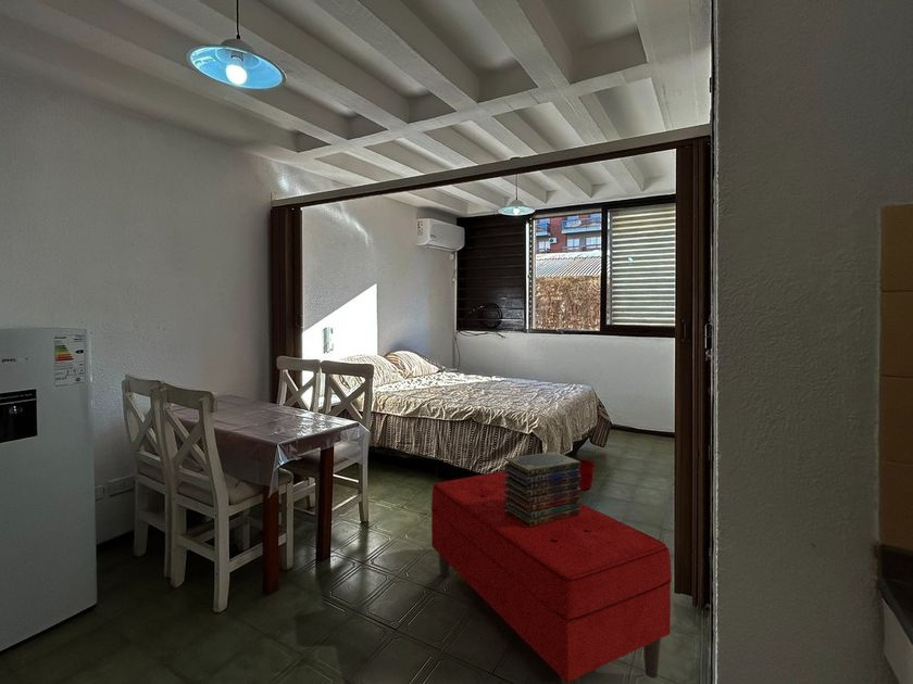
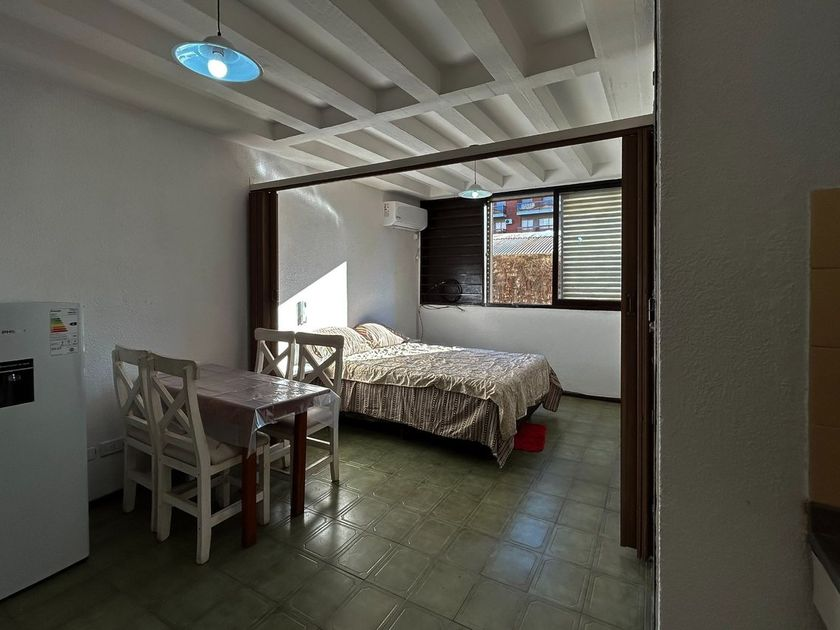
- bench (530, 562)
- book stack (541, 485)
